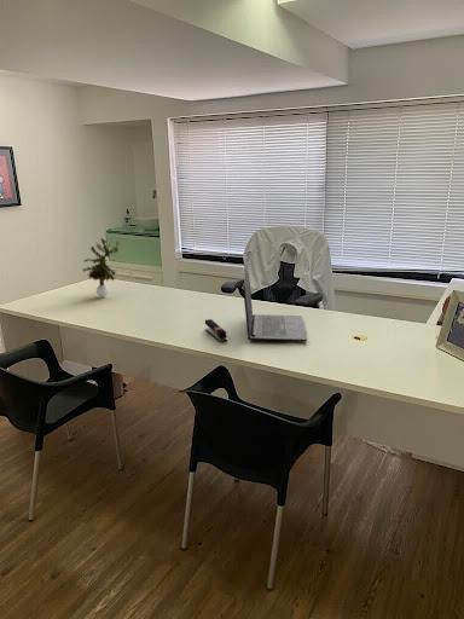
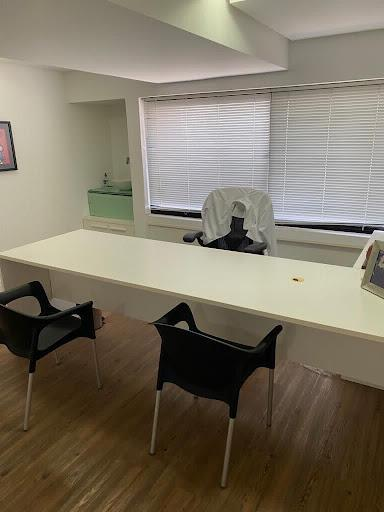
- potted plant (104, 266)
- laptop (273, 314)
- stapler (215, 330)
